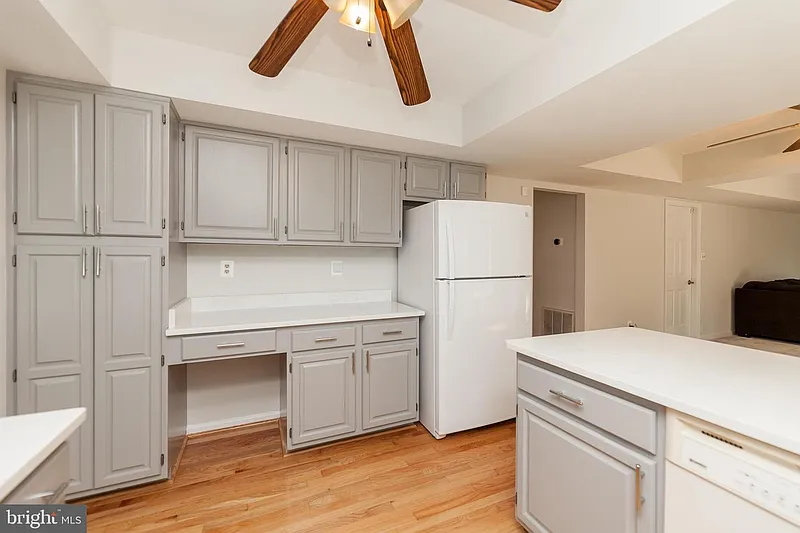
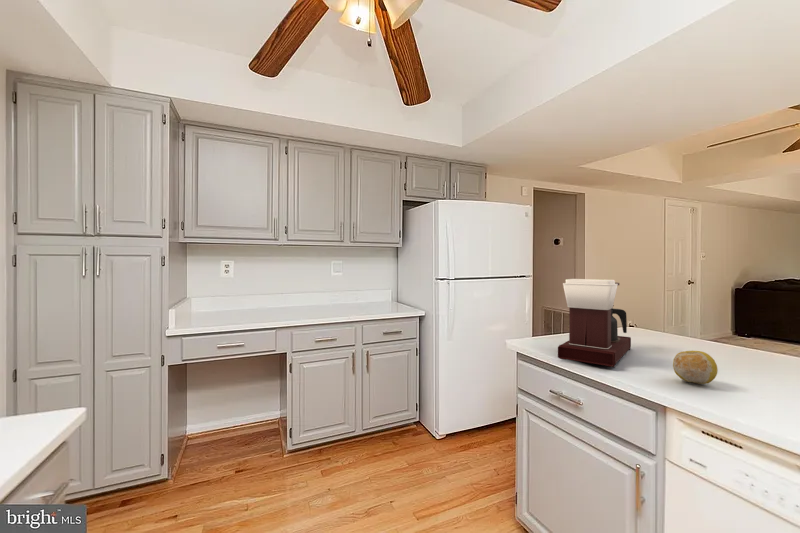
+ coffee maker (596, 316)
+ fruit (694, 367)
